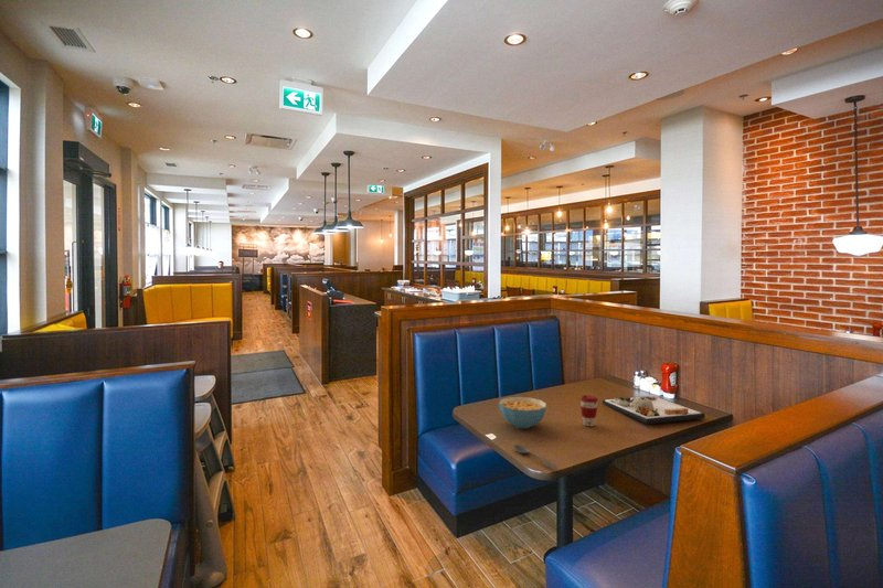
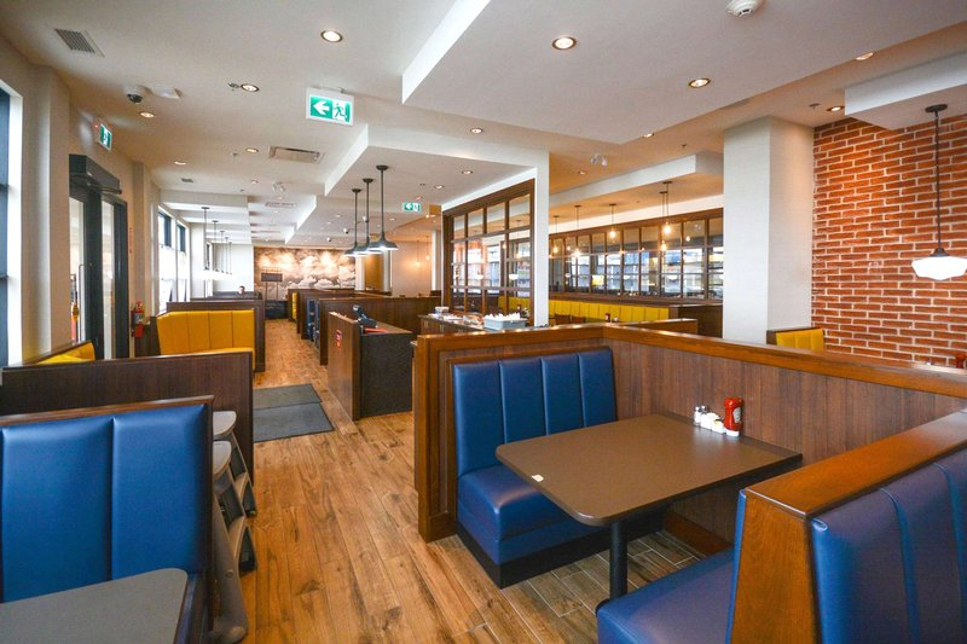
- soupspoon (535, 455)
- coffee cup (588, 410)
- dinner plate (650, 403)
- cereal bowl (522, 414)
